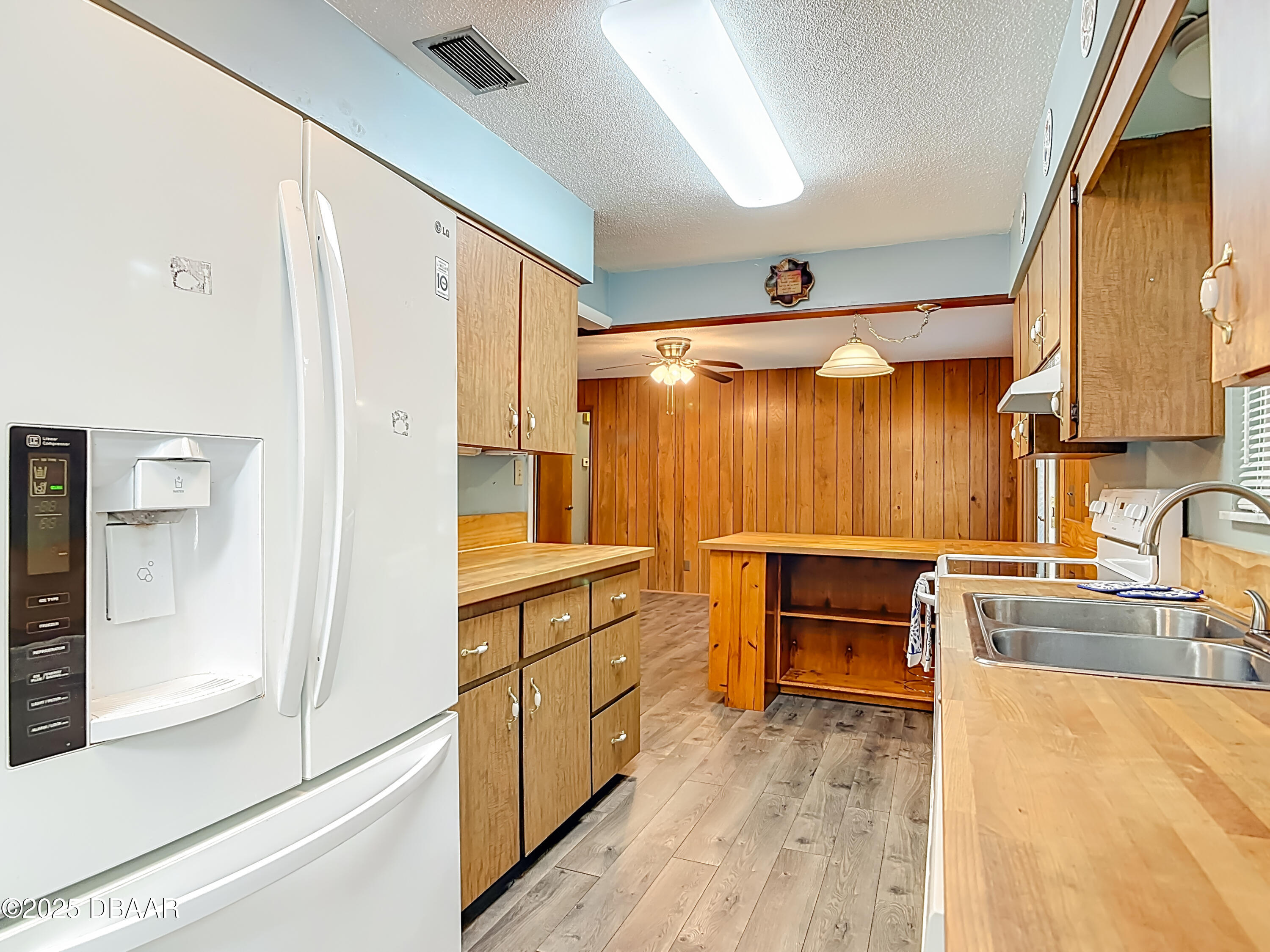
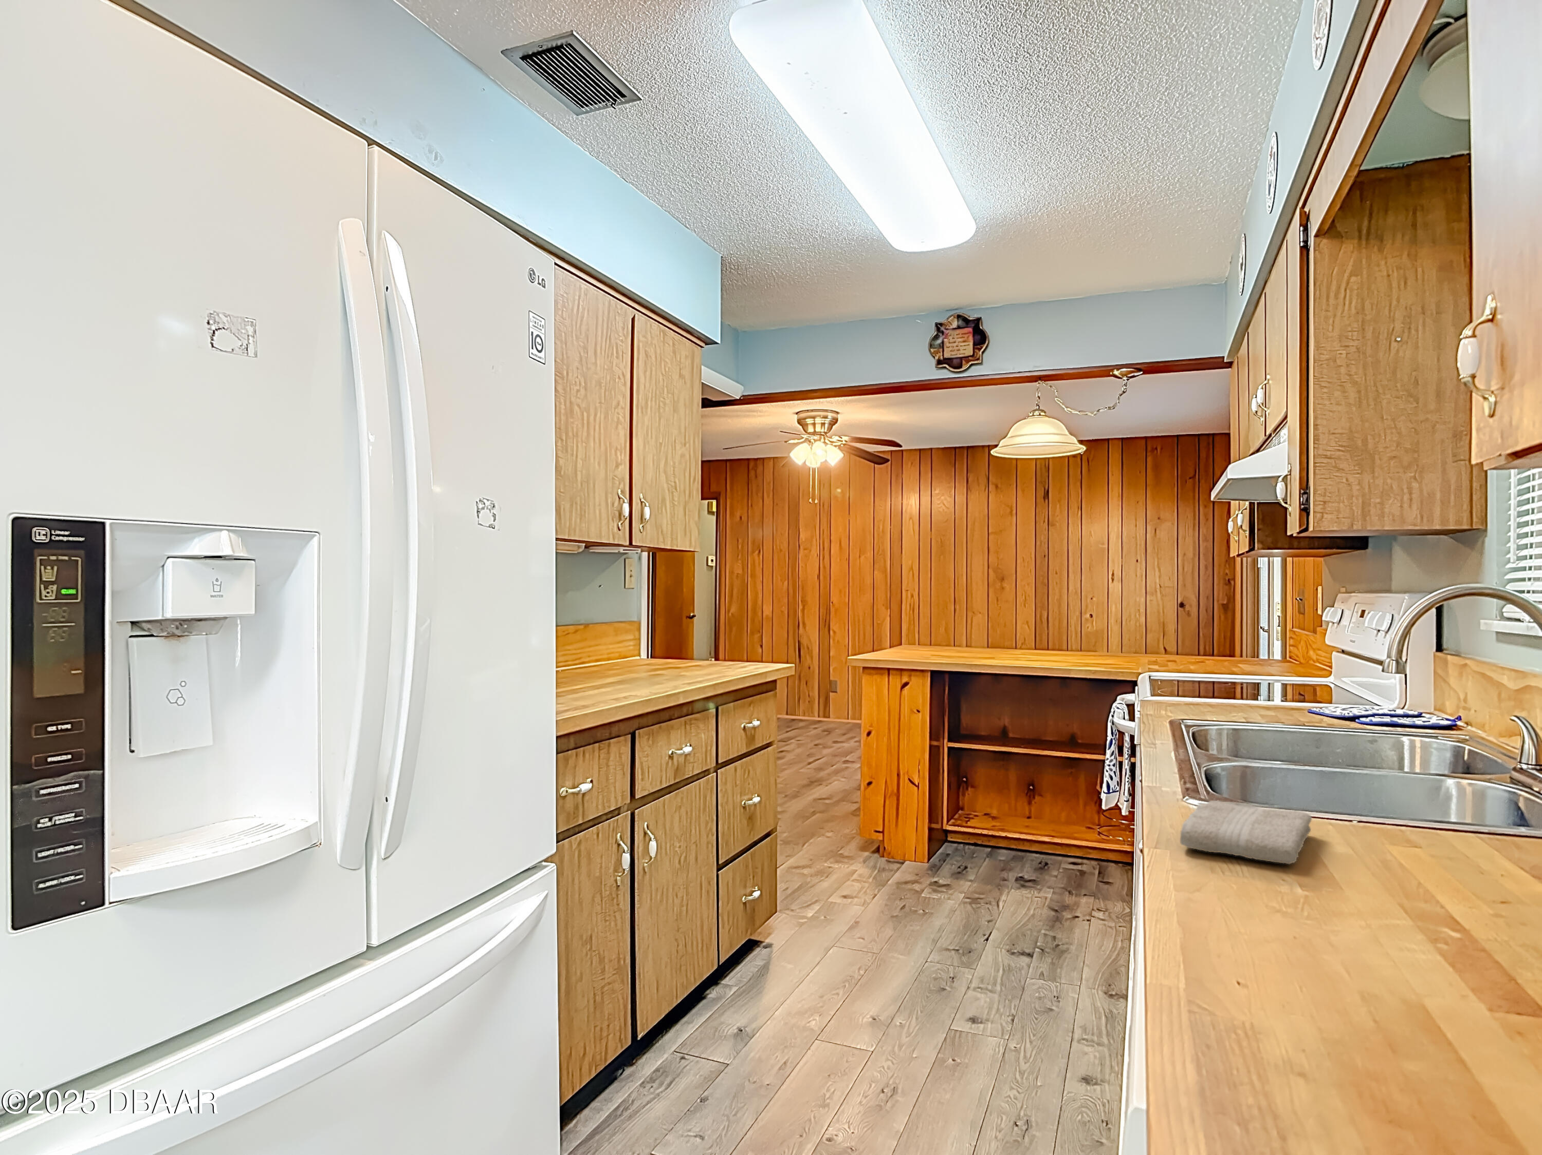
+ washcloth (1248, 827)
